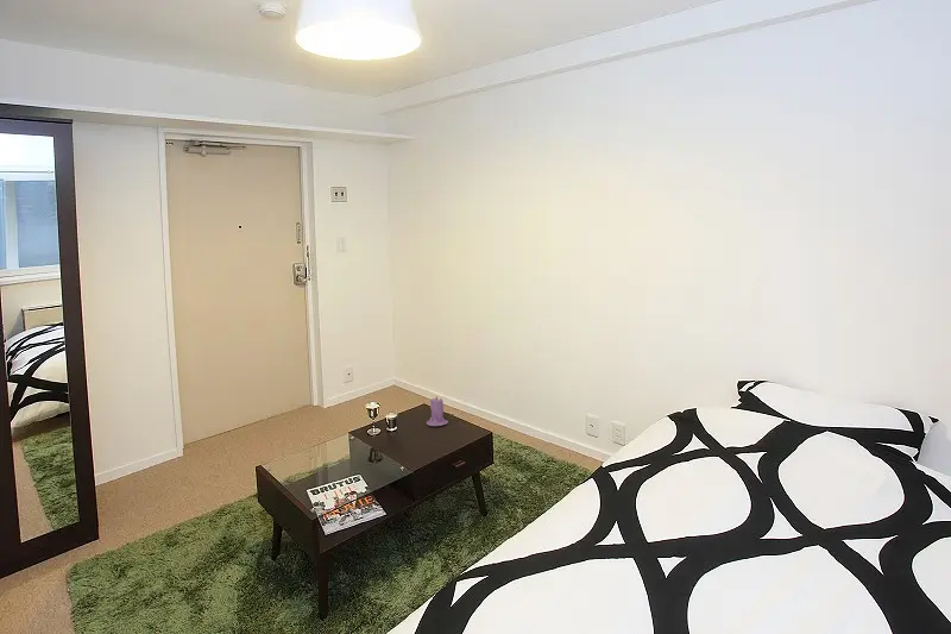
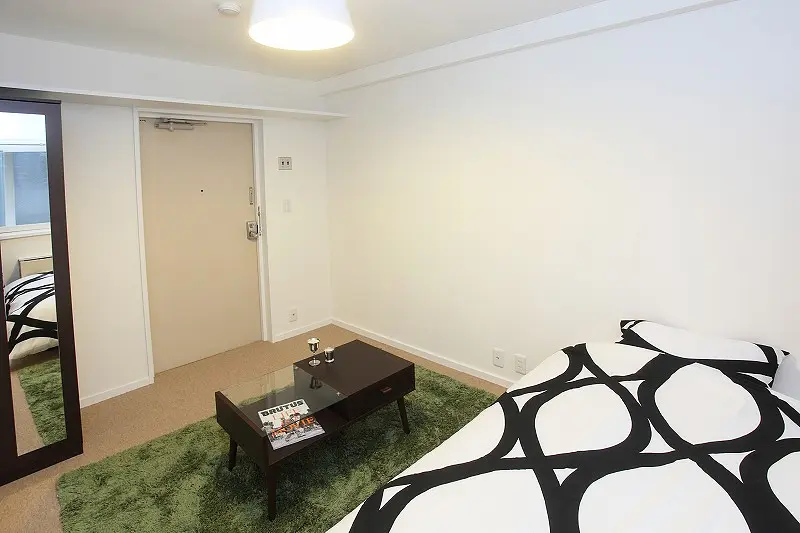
- candle (436, 408)
